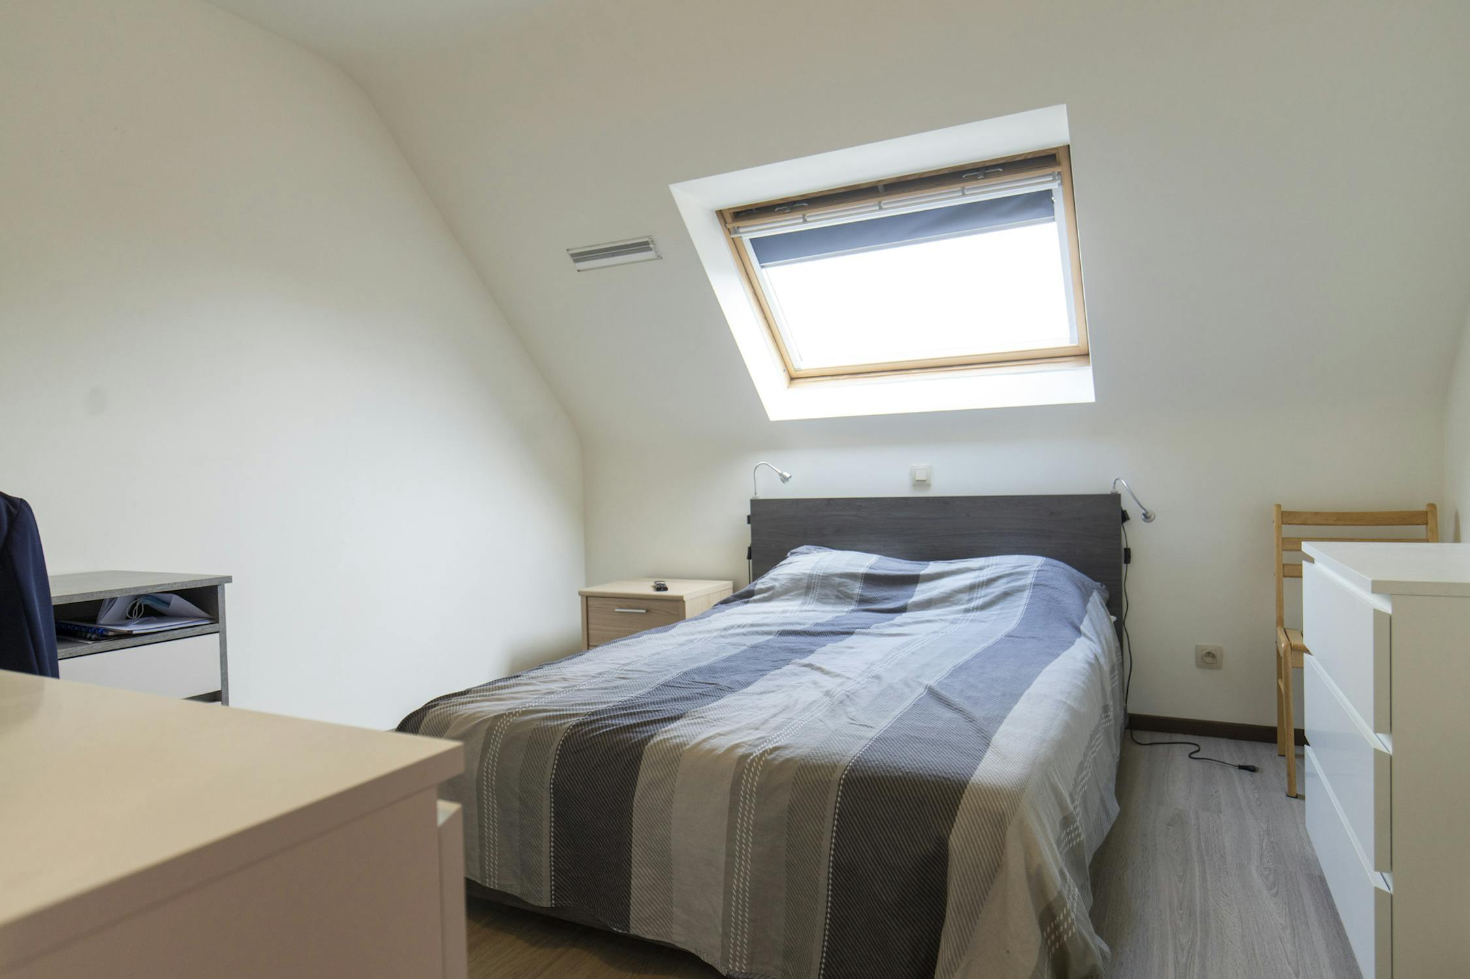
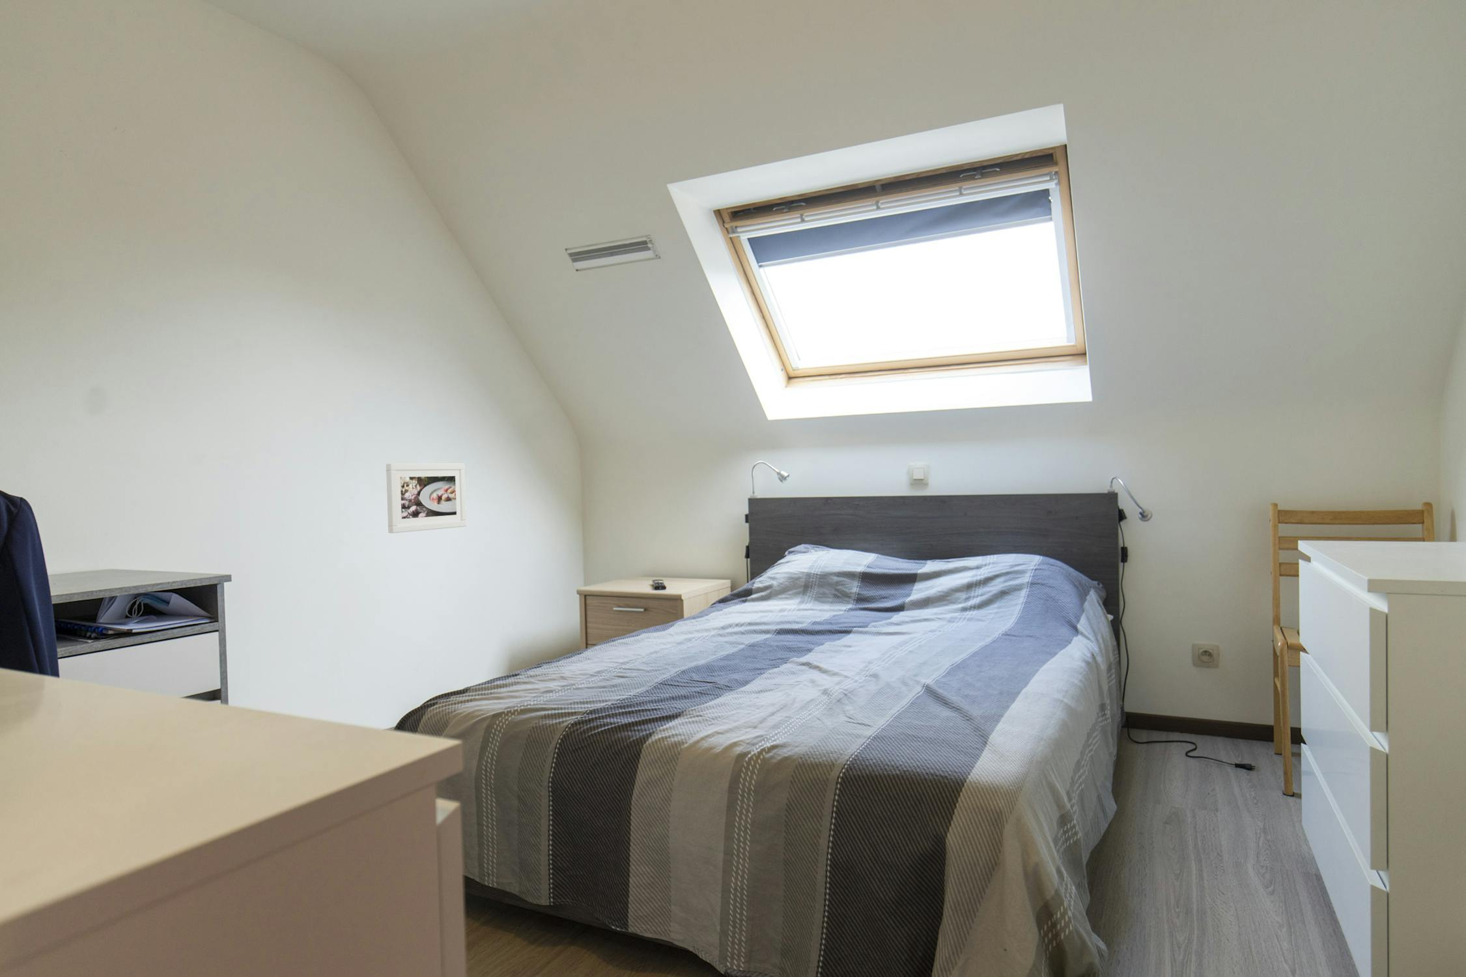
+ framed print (428, 496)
